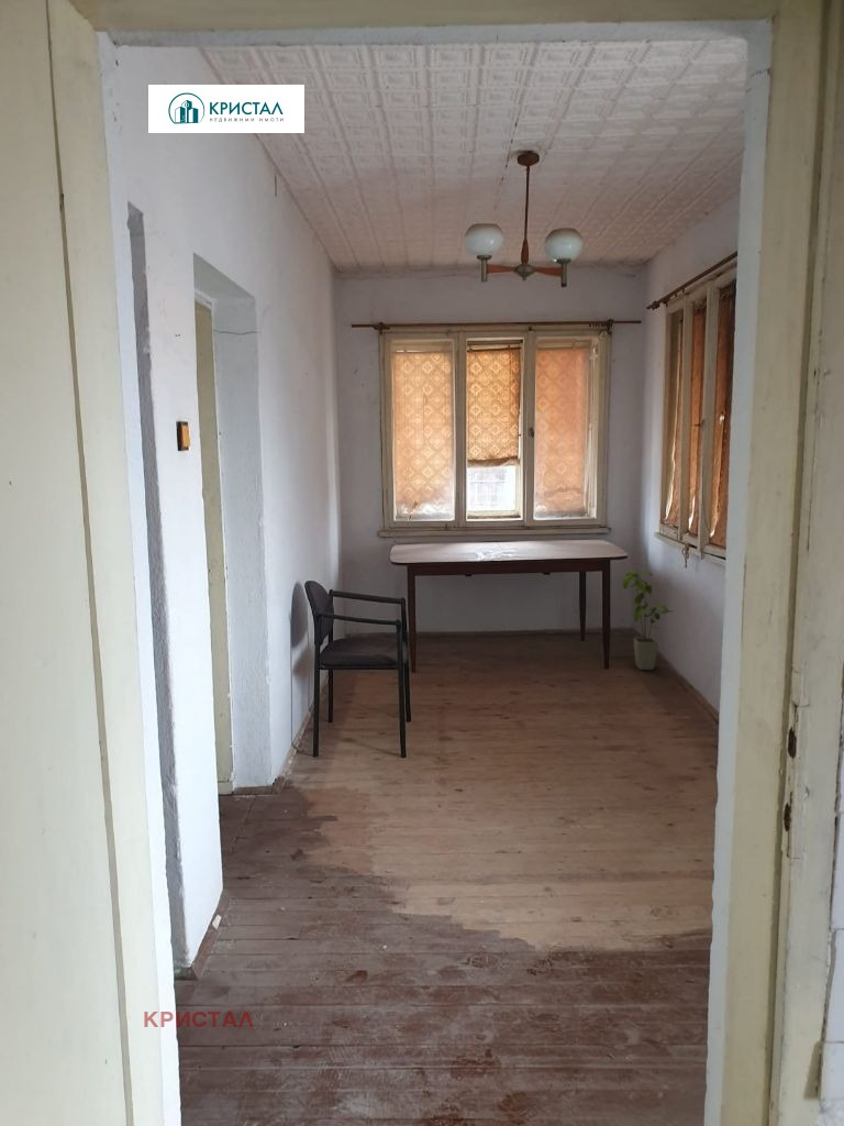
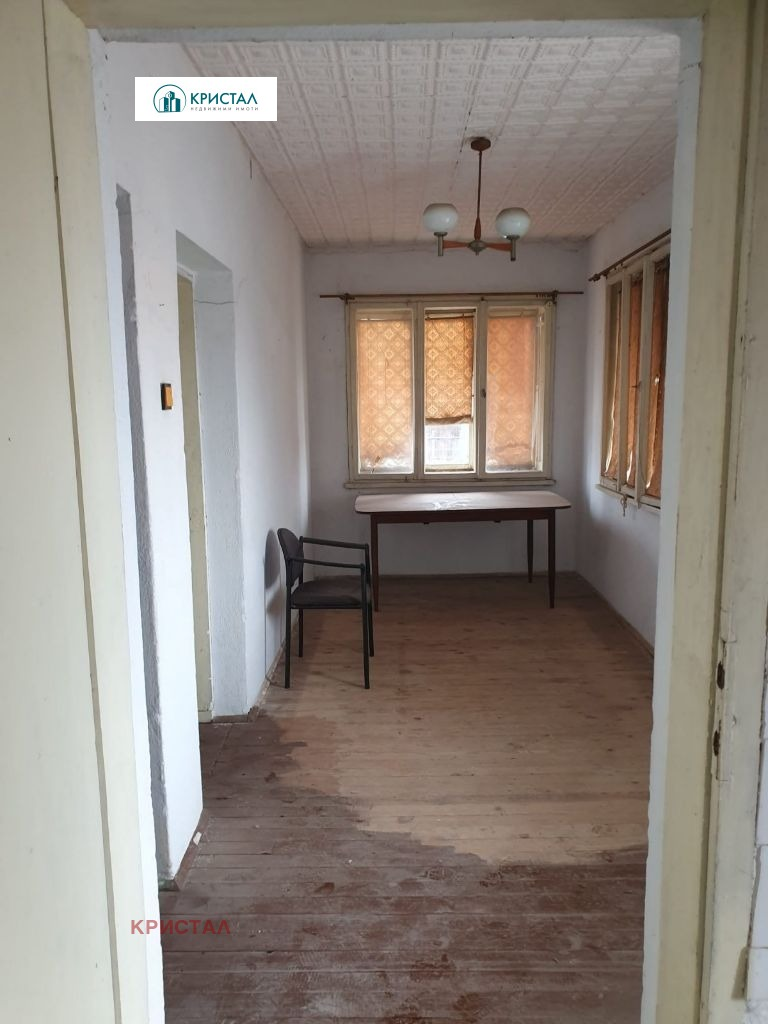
- house plant (644, 621)
